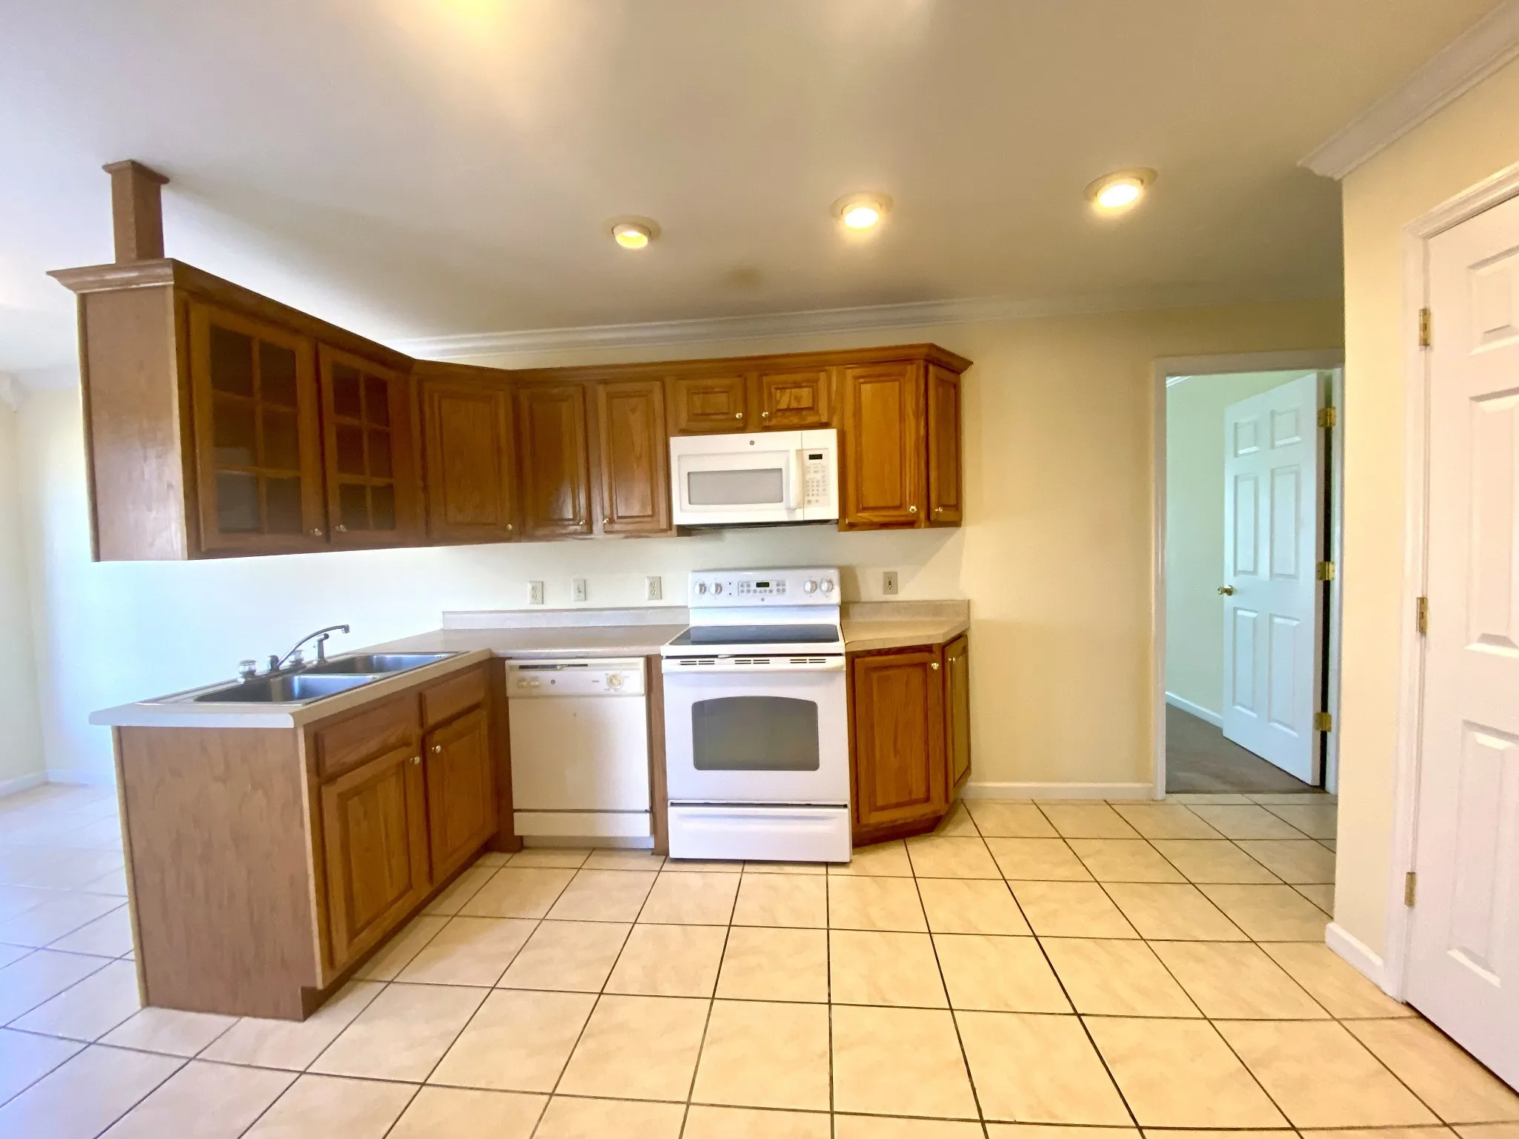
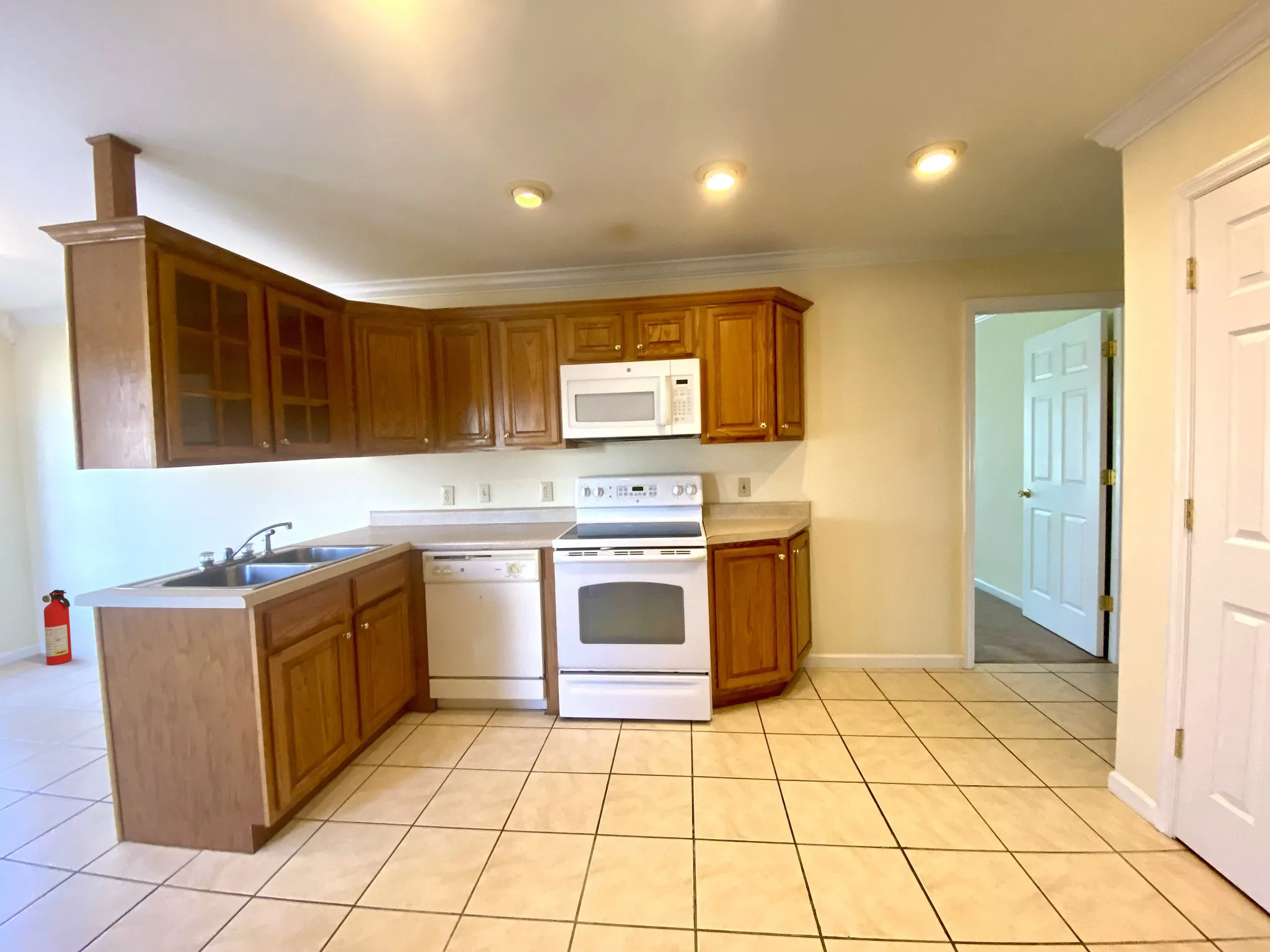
+ fire extinguisher (58, 625)
